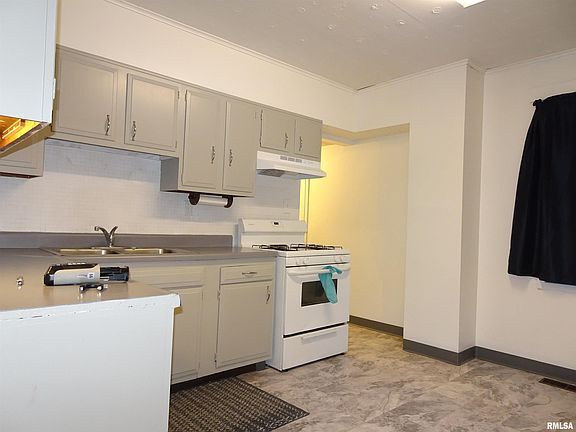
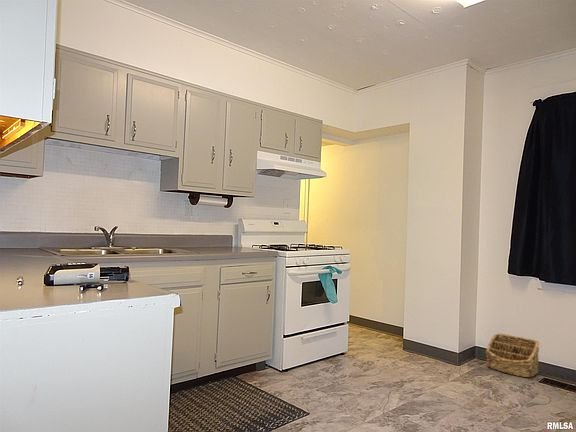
+ basket (511, 354)
